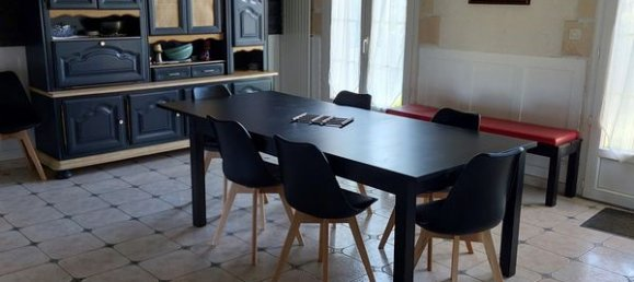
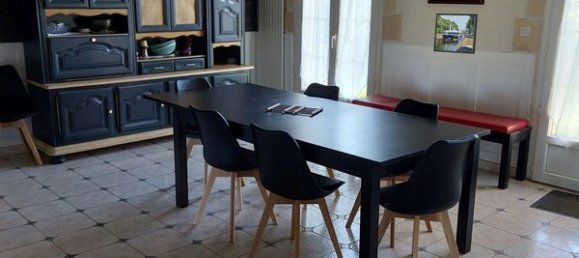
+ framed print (454, 33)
